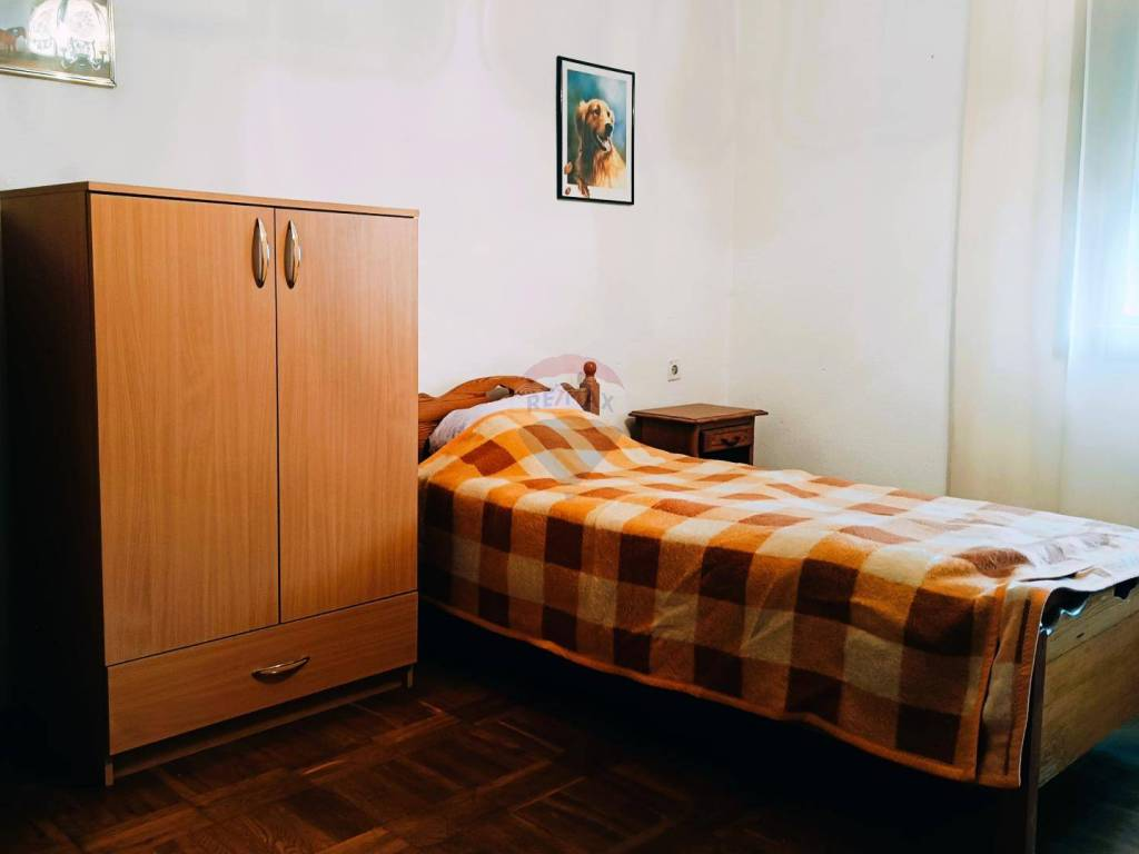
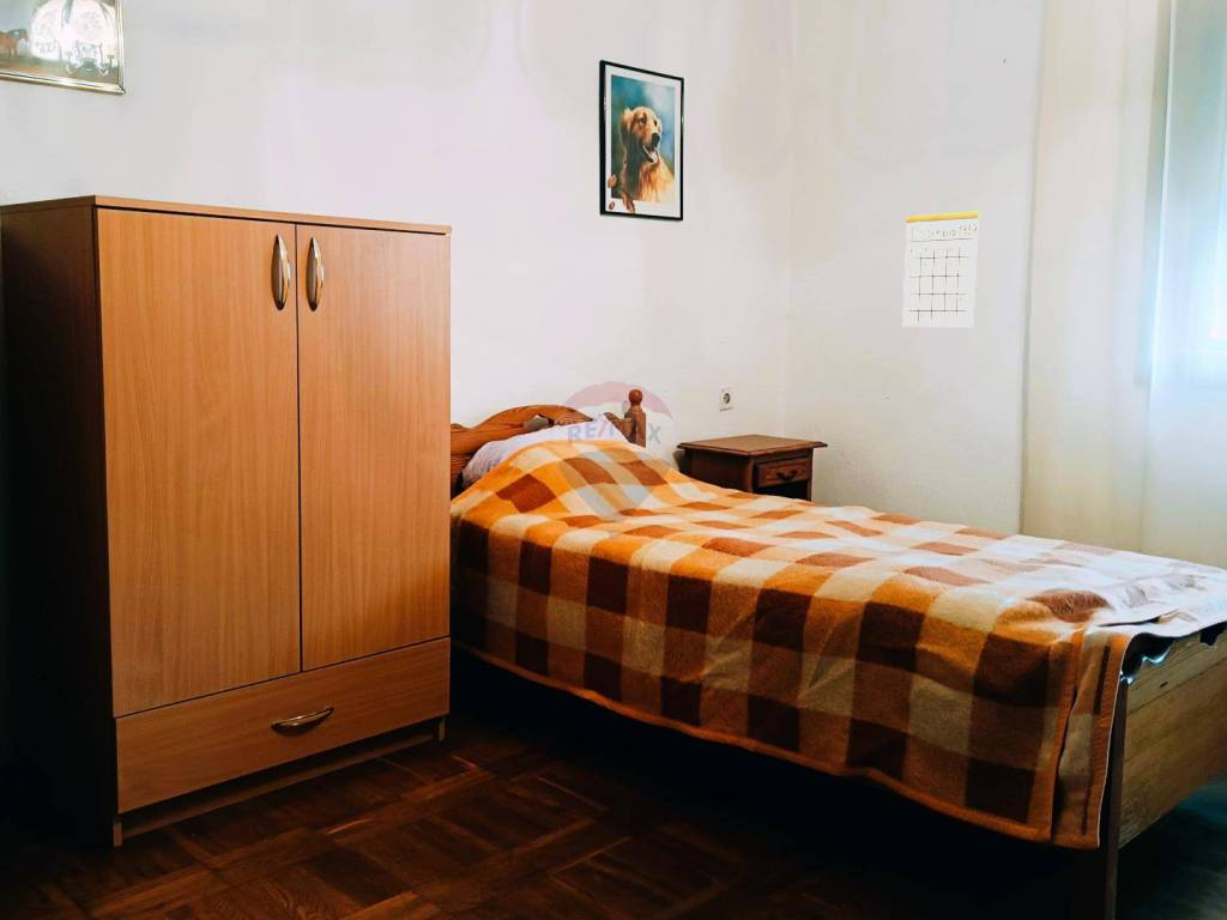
+ calendar (941, 256)
